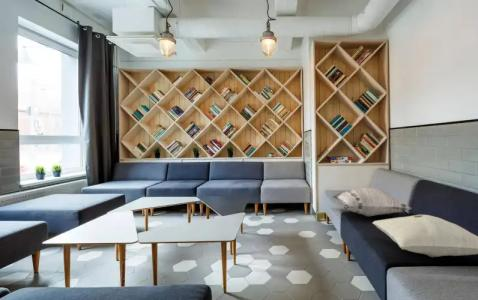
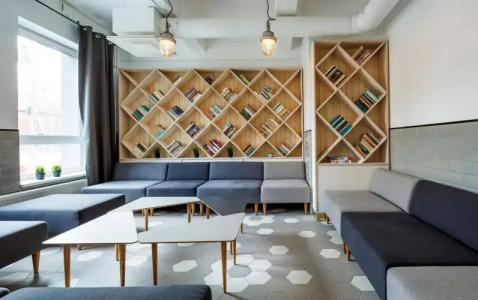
- decorative pillow (367, 201)
- cushion (425, 234)
